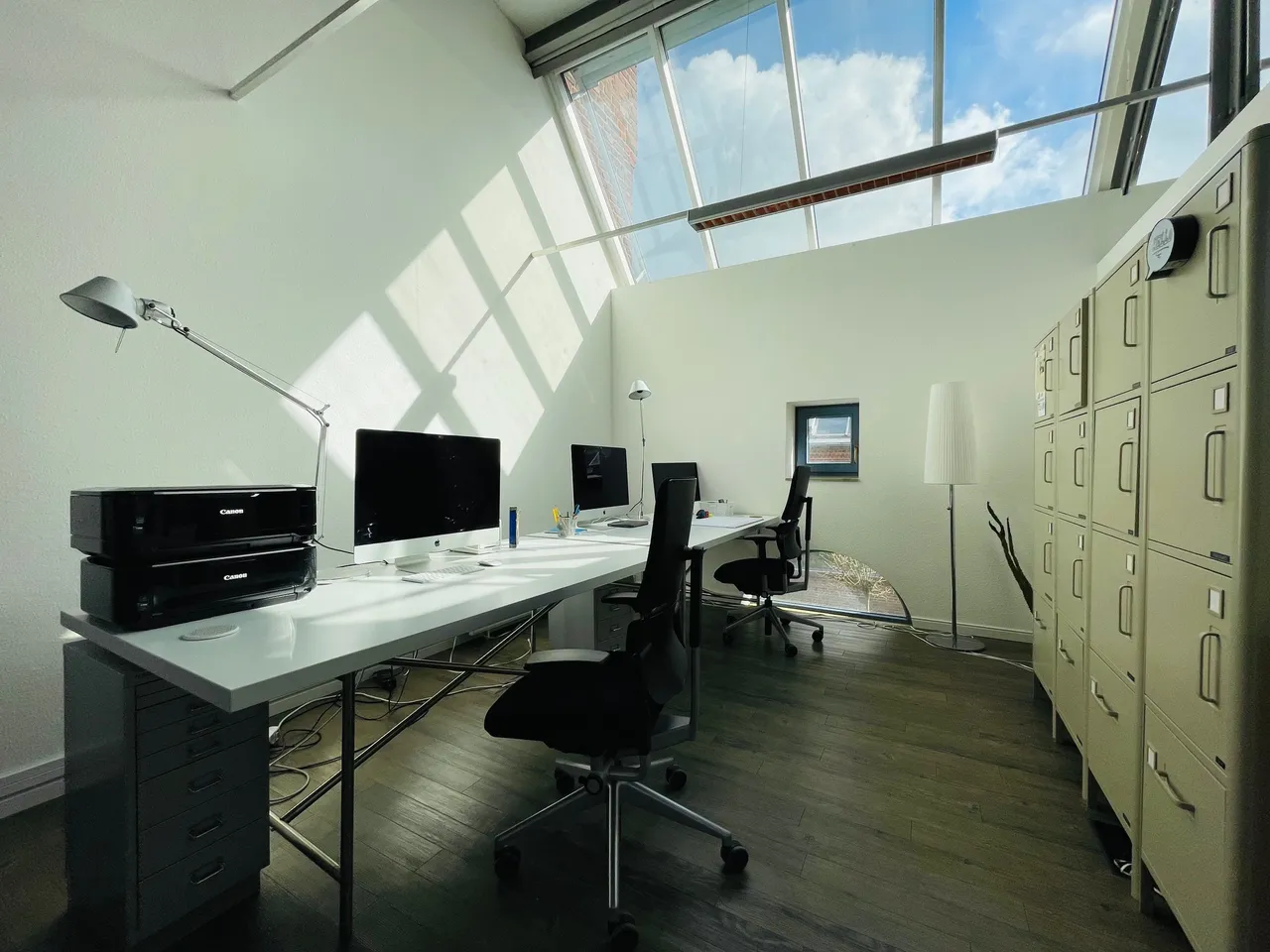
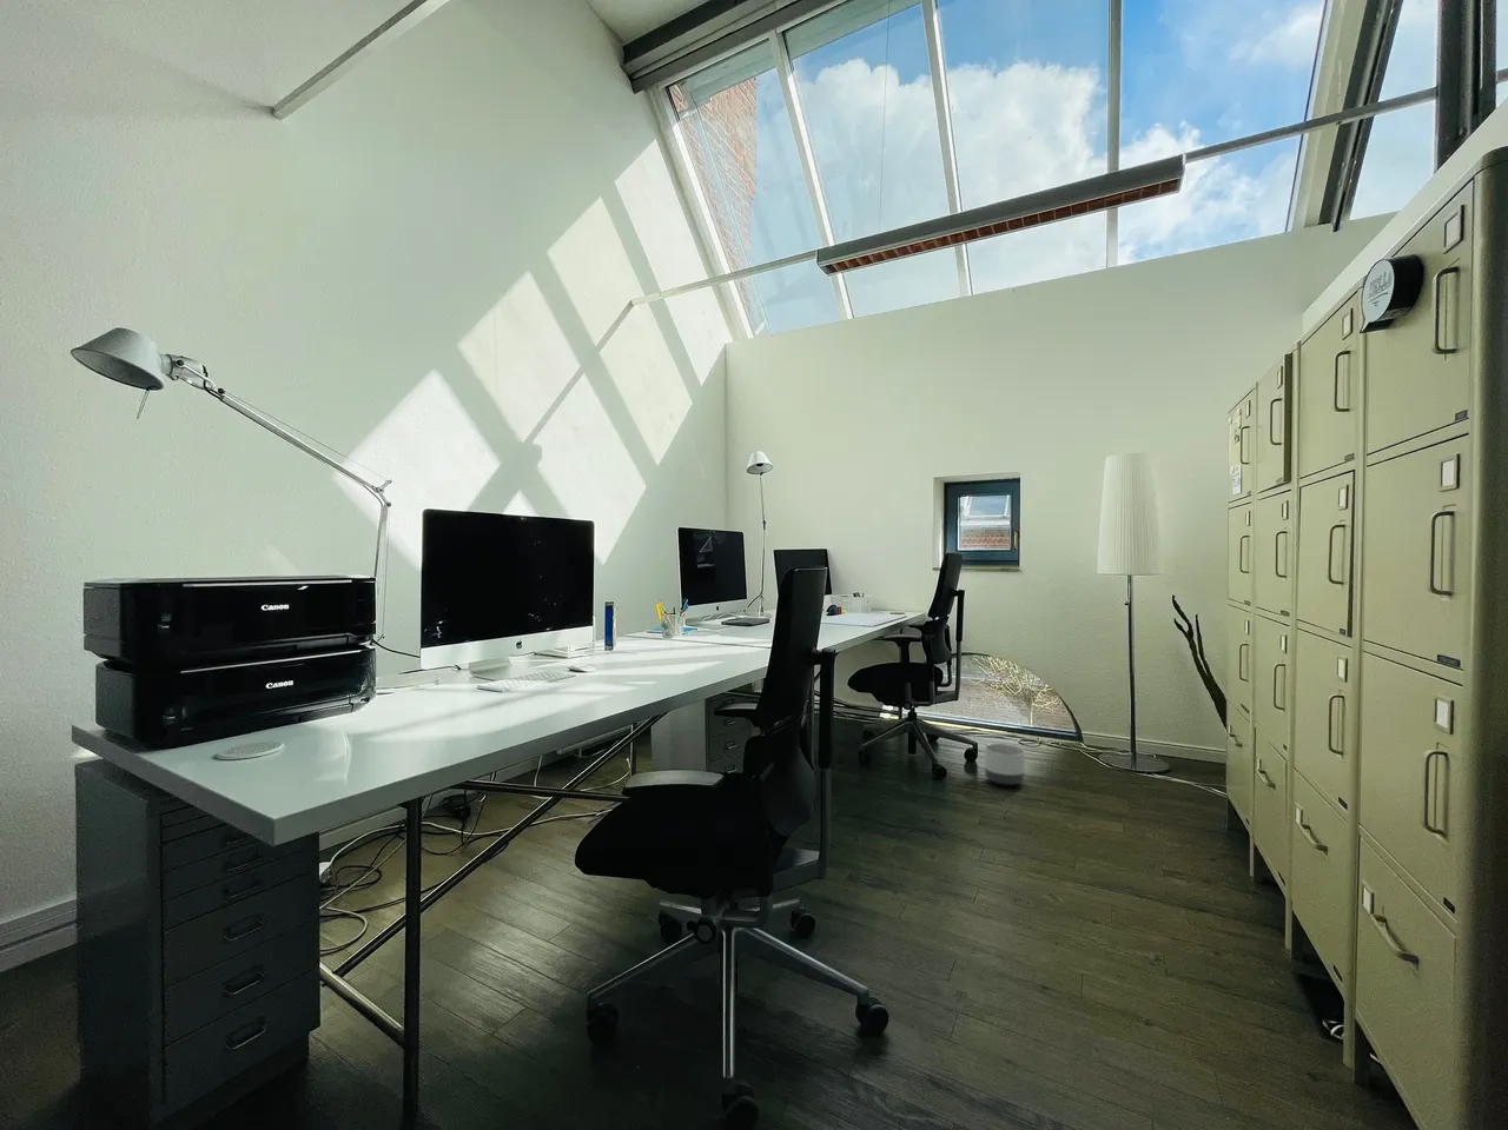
+ planter (1003, 766)
